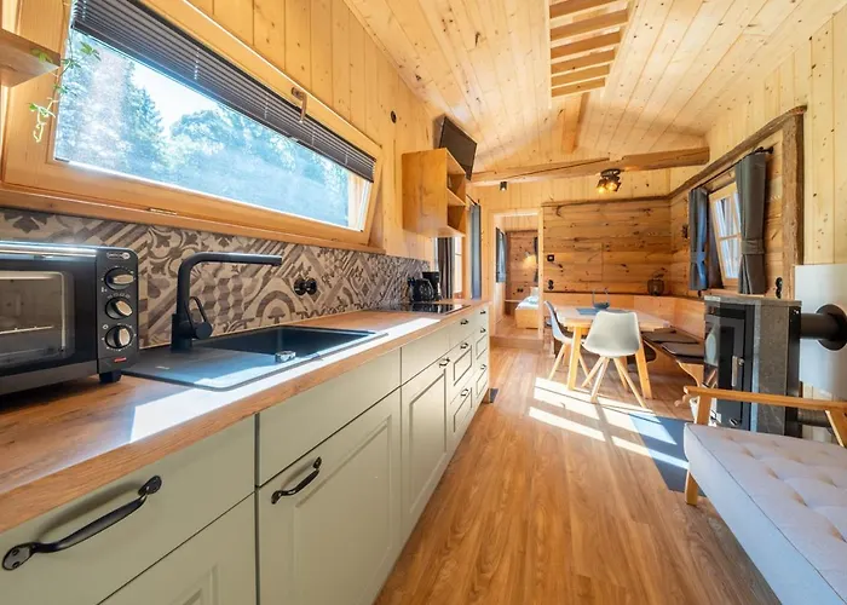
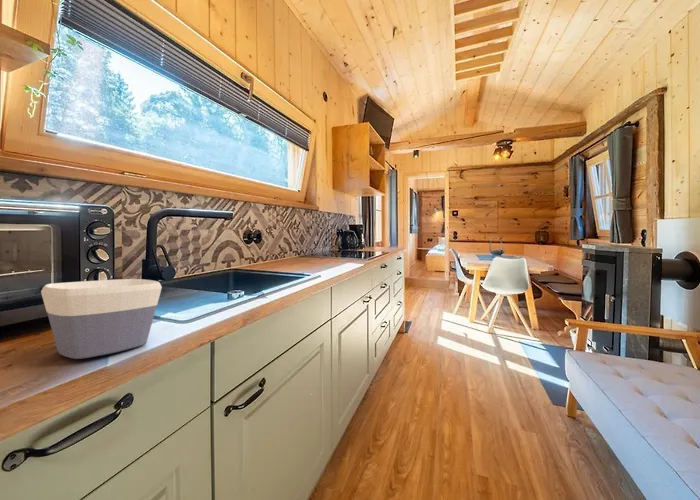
+ bowl (105, 314)
